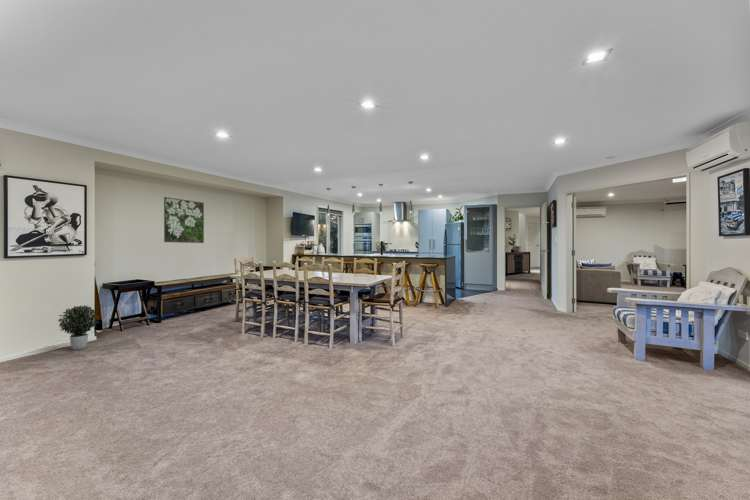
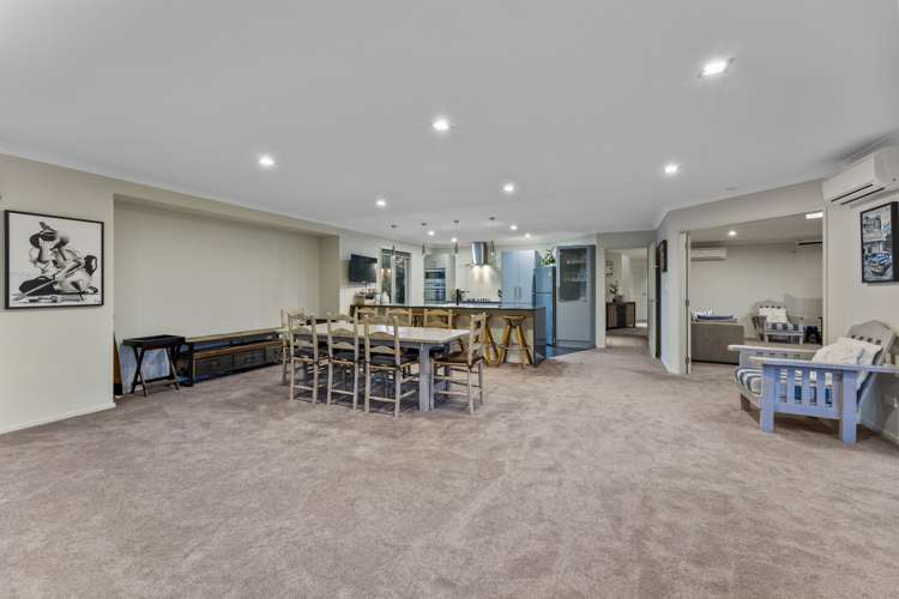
- potted plant (79, 327)
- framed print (185, 221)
